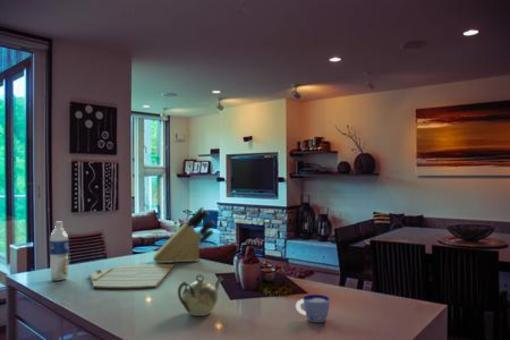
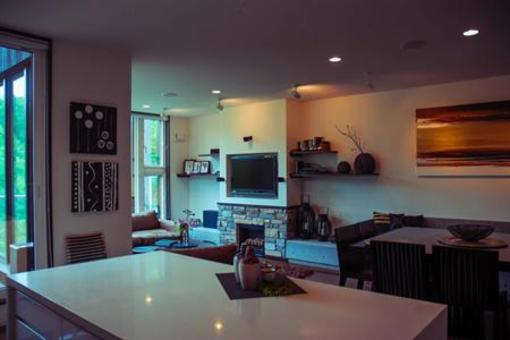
- cutting board (127, 273)
- water bottle (59, 250)
- cup (312, 308)
- knife block (184, 234)
- teapot (202, 293)
